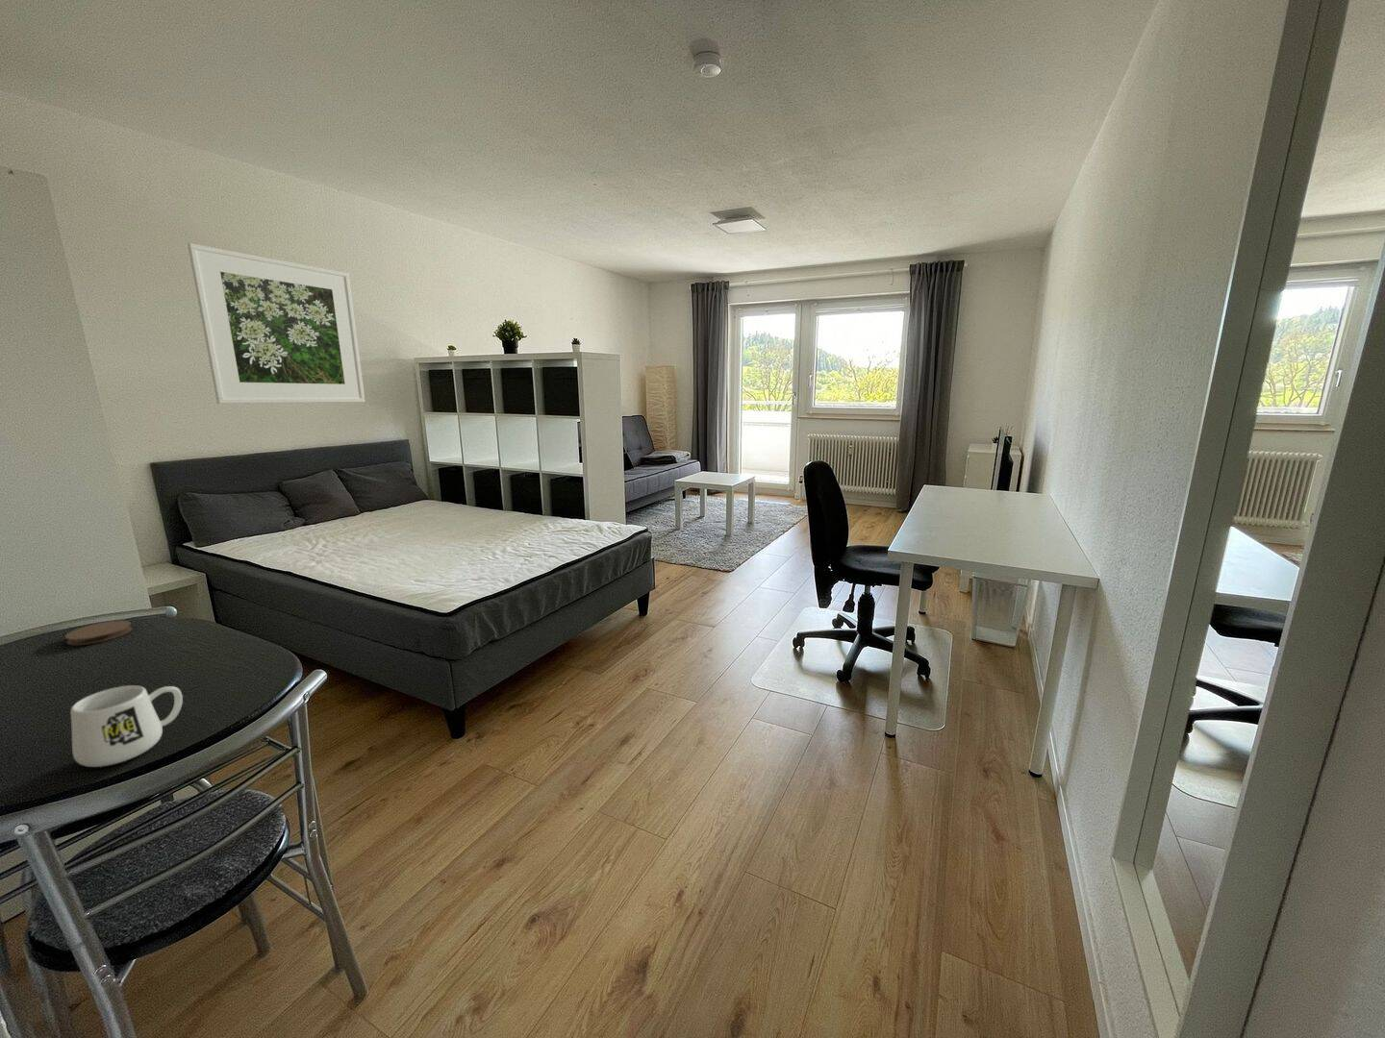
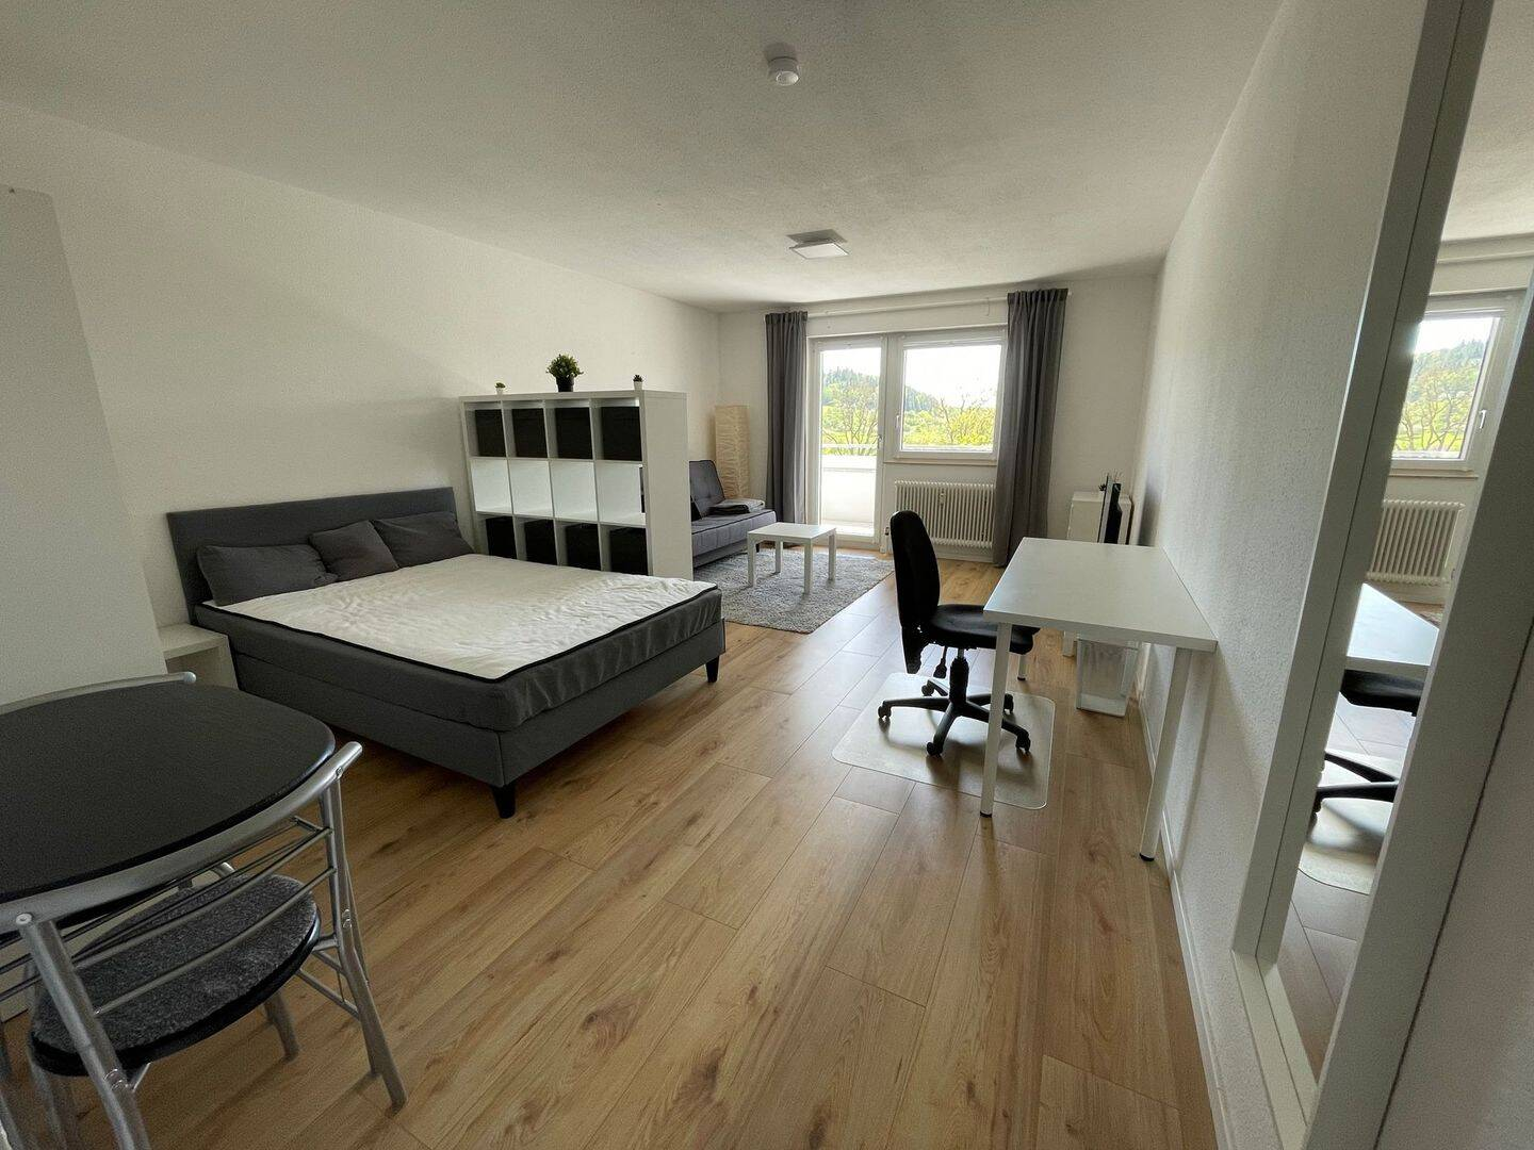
- mug (130, 720)
- coaster (99, 631)
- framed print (288, 333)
